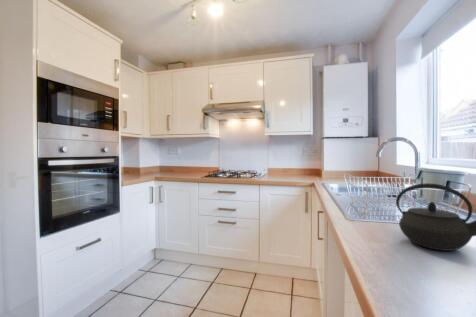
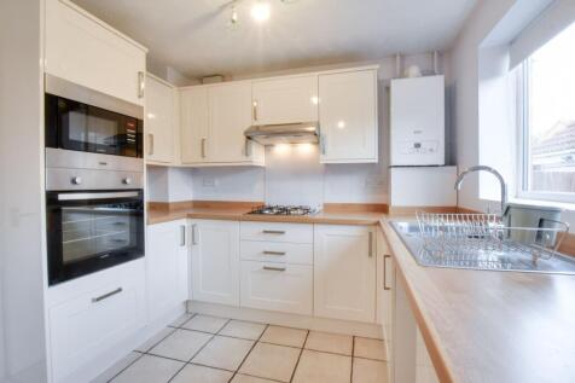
- kettle (437, 214)
